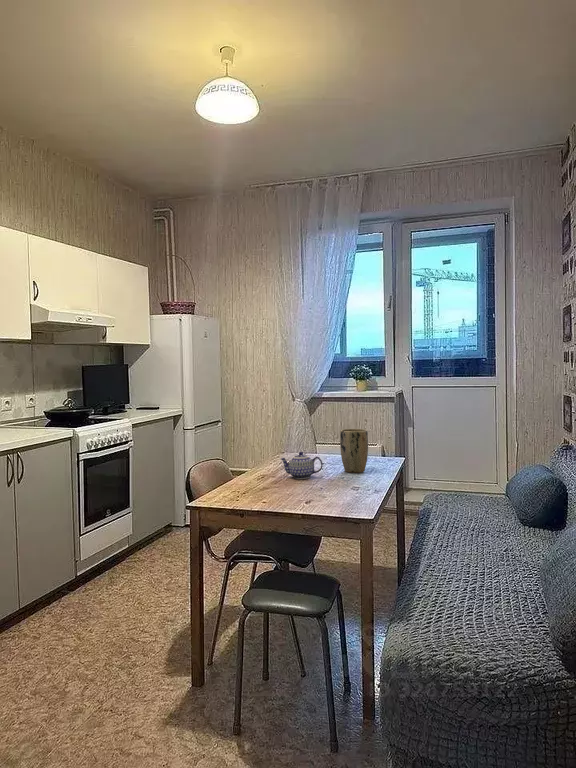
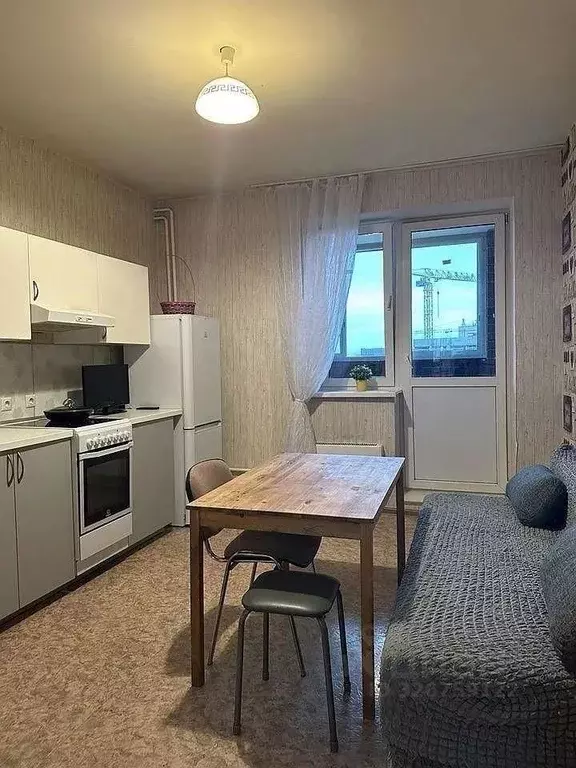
- teapot (301, 464)
- plant pot (354, 450)
